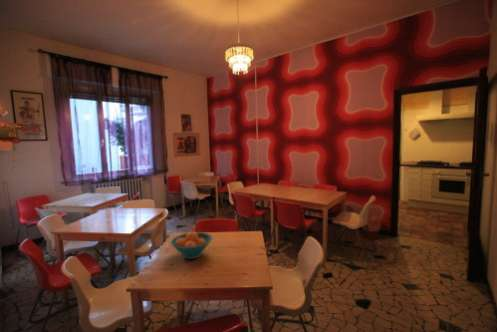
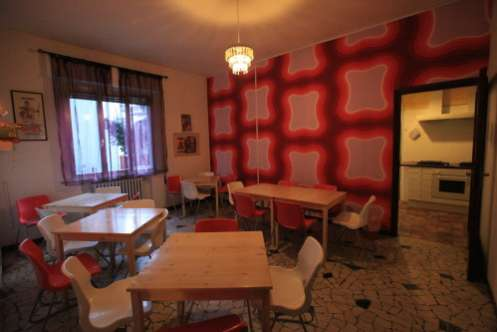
- fruit bowl (191, 243)
